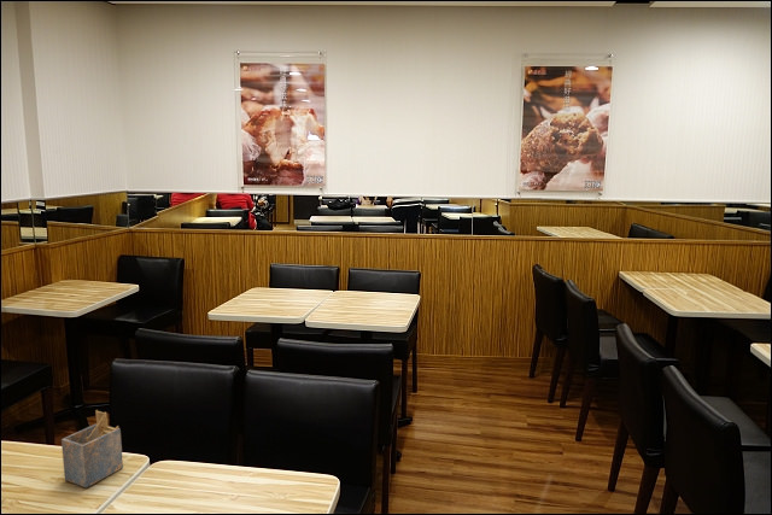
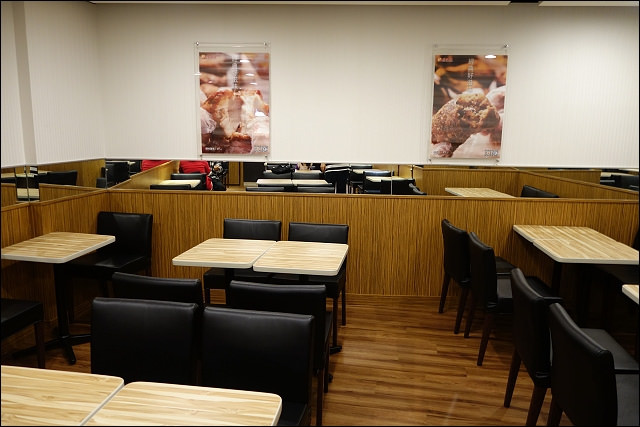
- napkin holder (92, 446)
